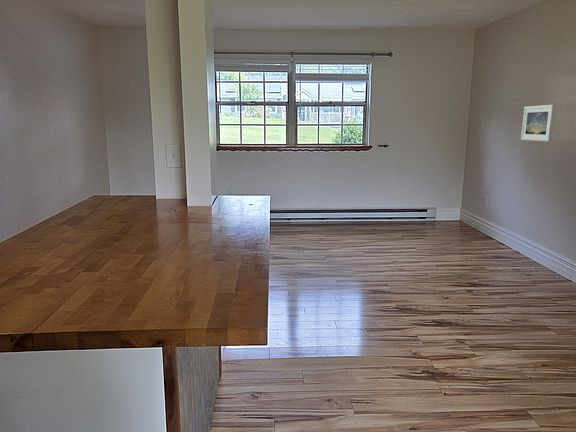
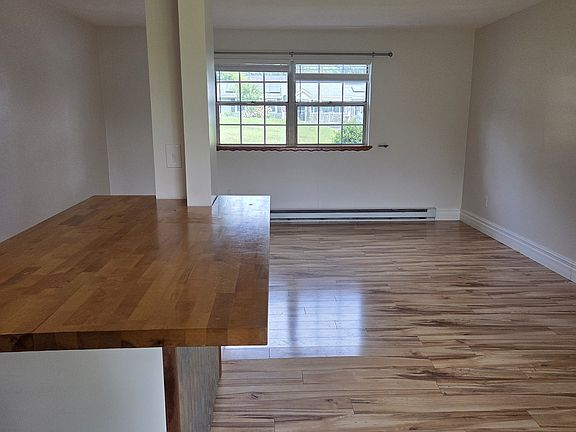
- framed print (536, 123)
